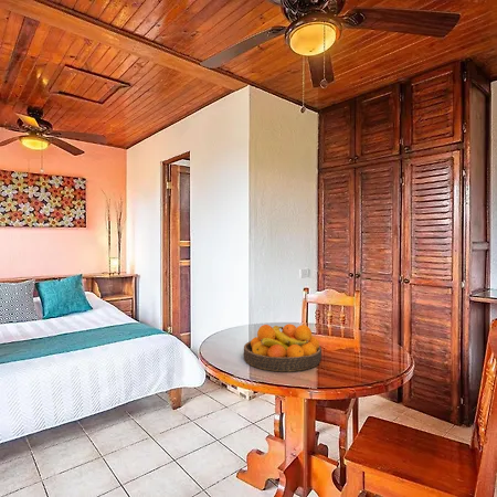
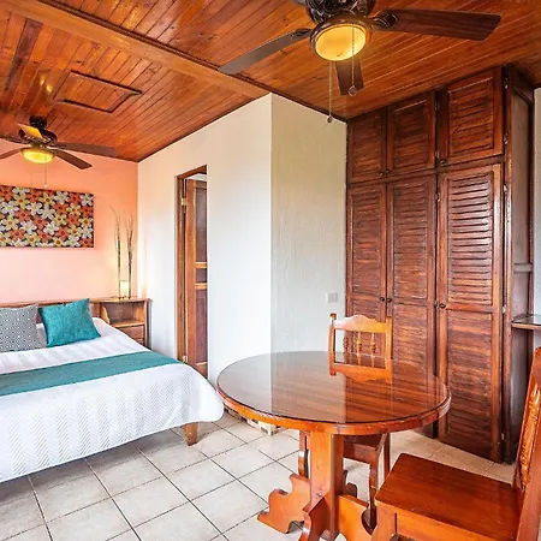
- fruit bowl (282, 341)
